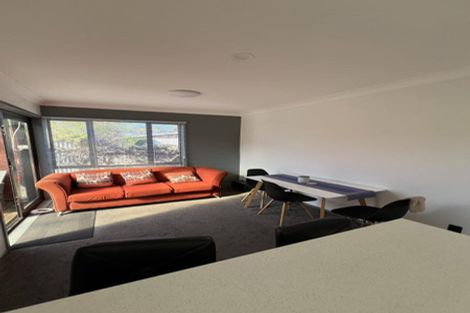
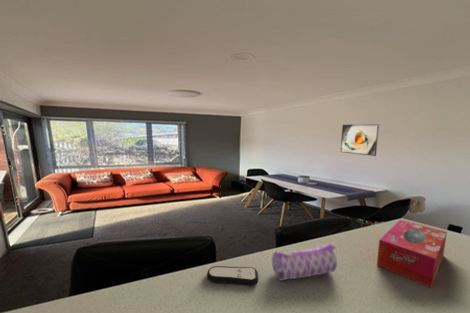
+ tissue box (413, 247)
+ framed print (358, 139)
+ pencil case (303, 260)
+ remote control (232, 274)
